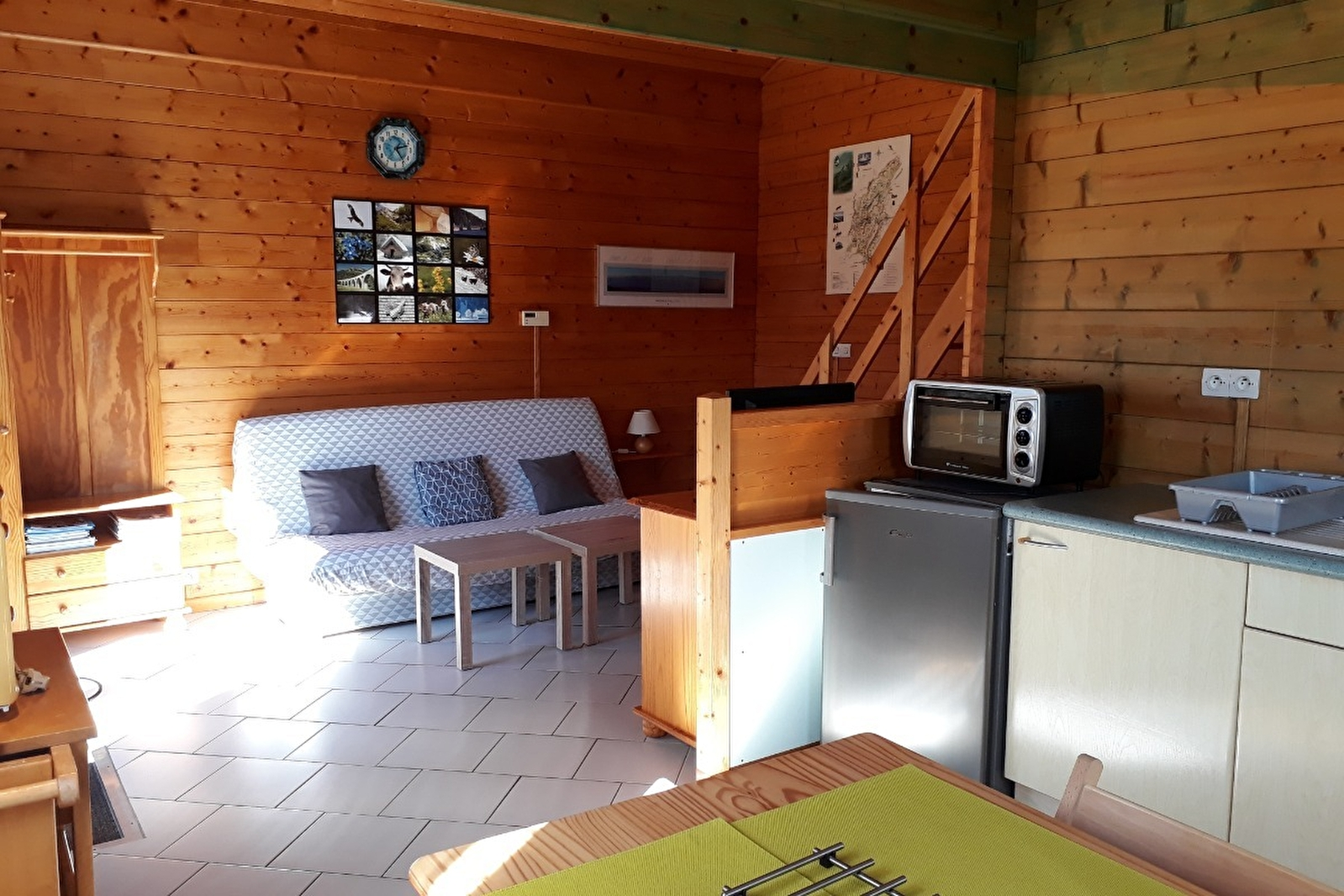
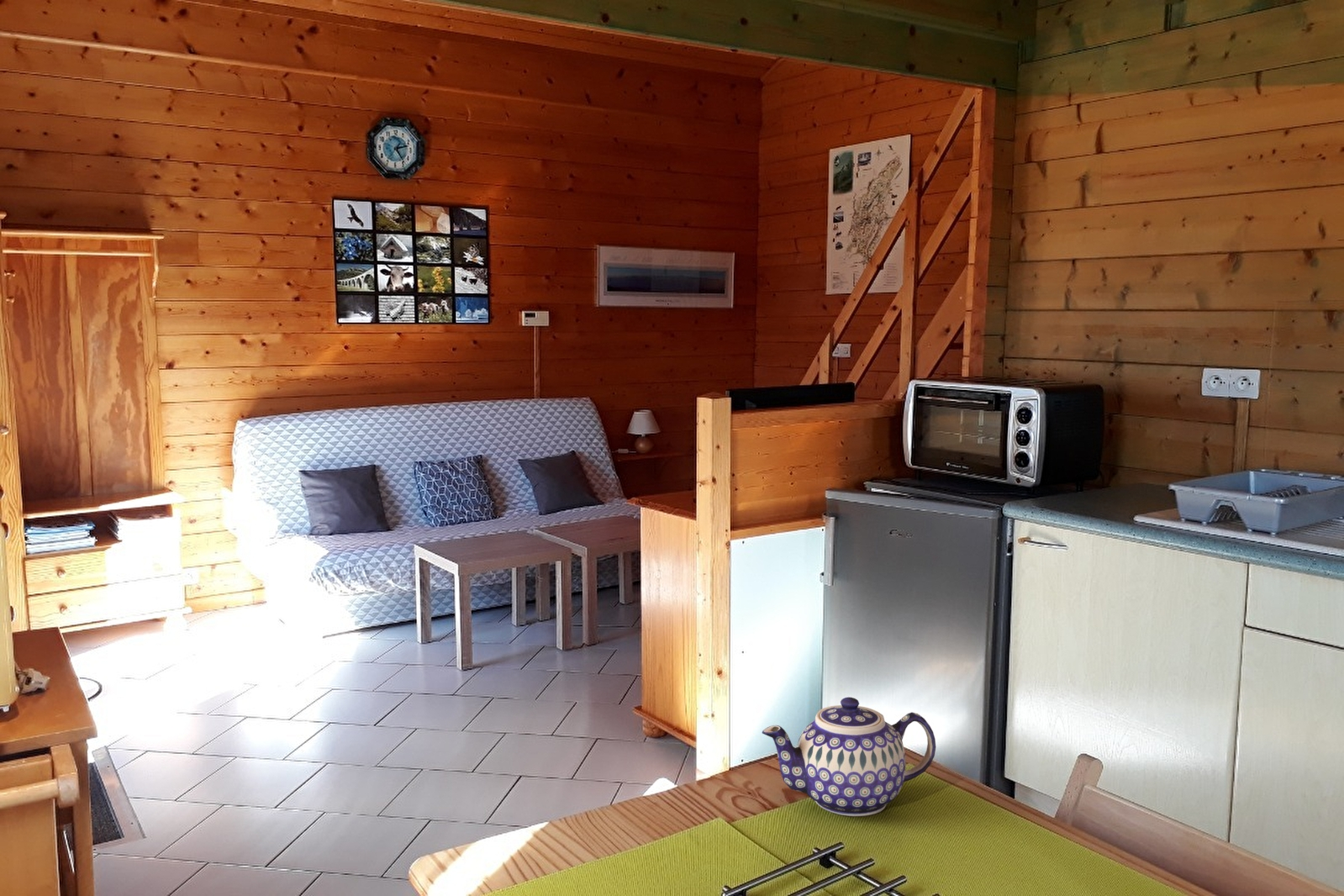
+ teapot (849, 749)
